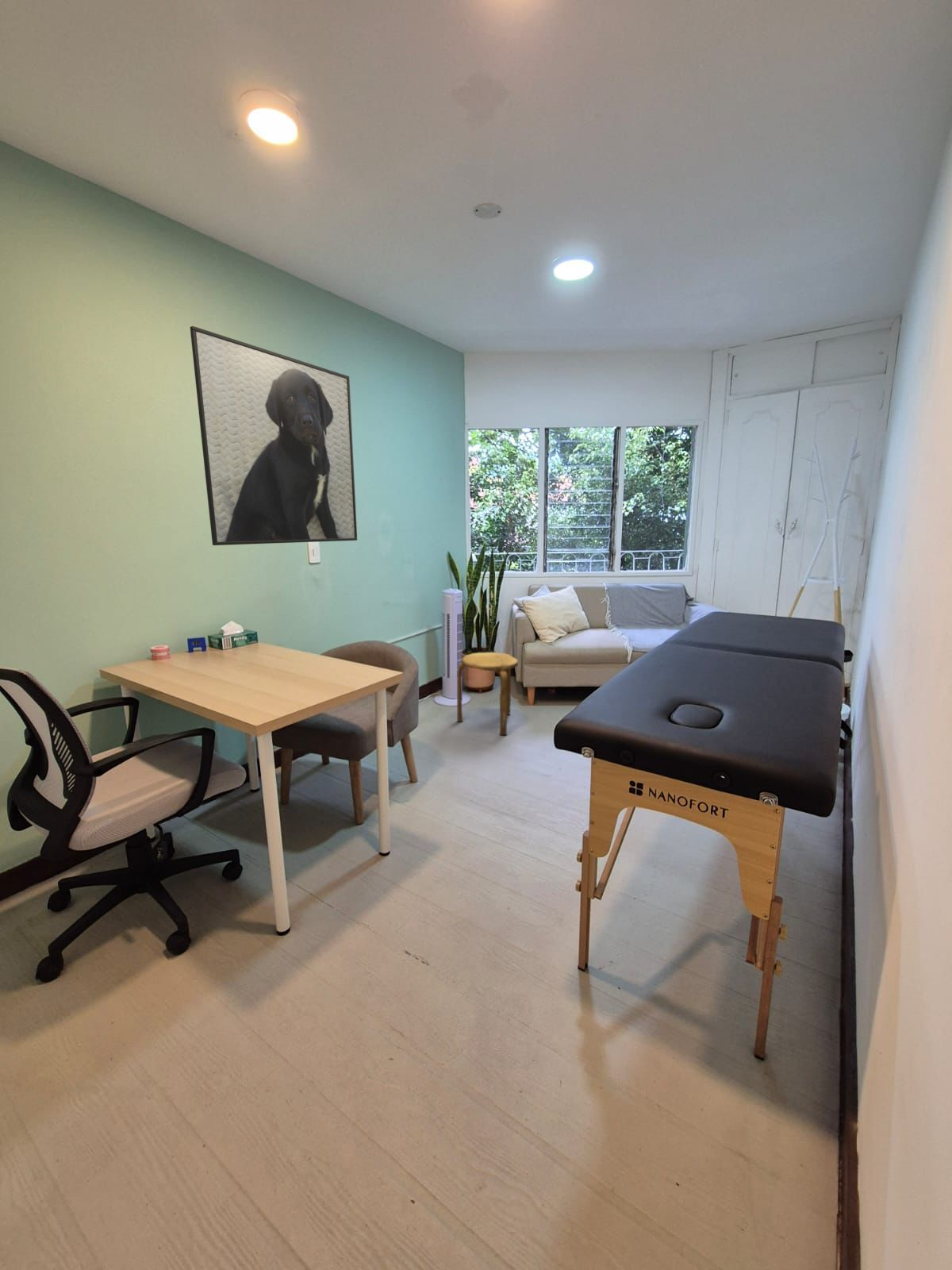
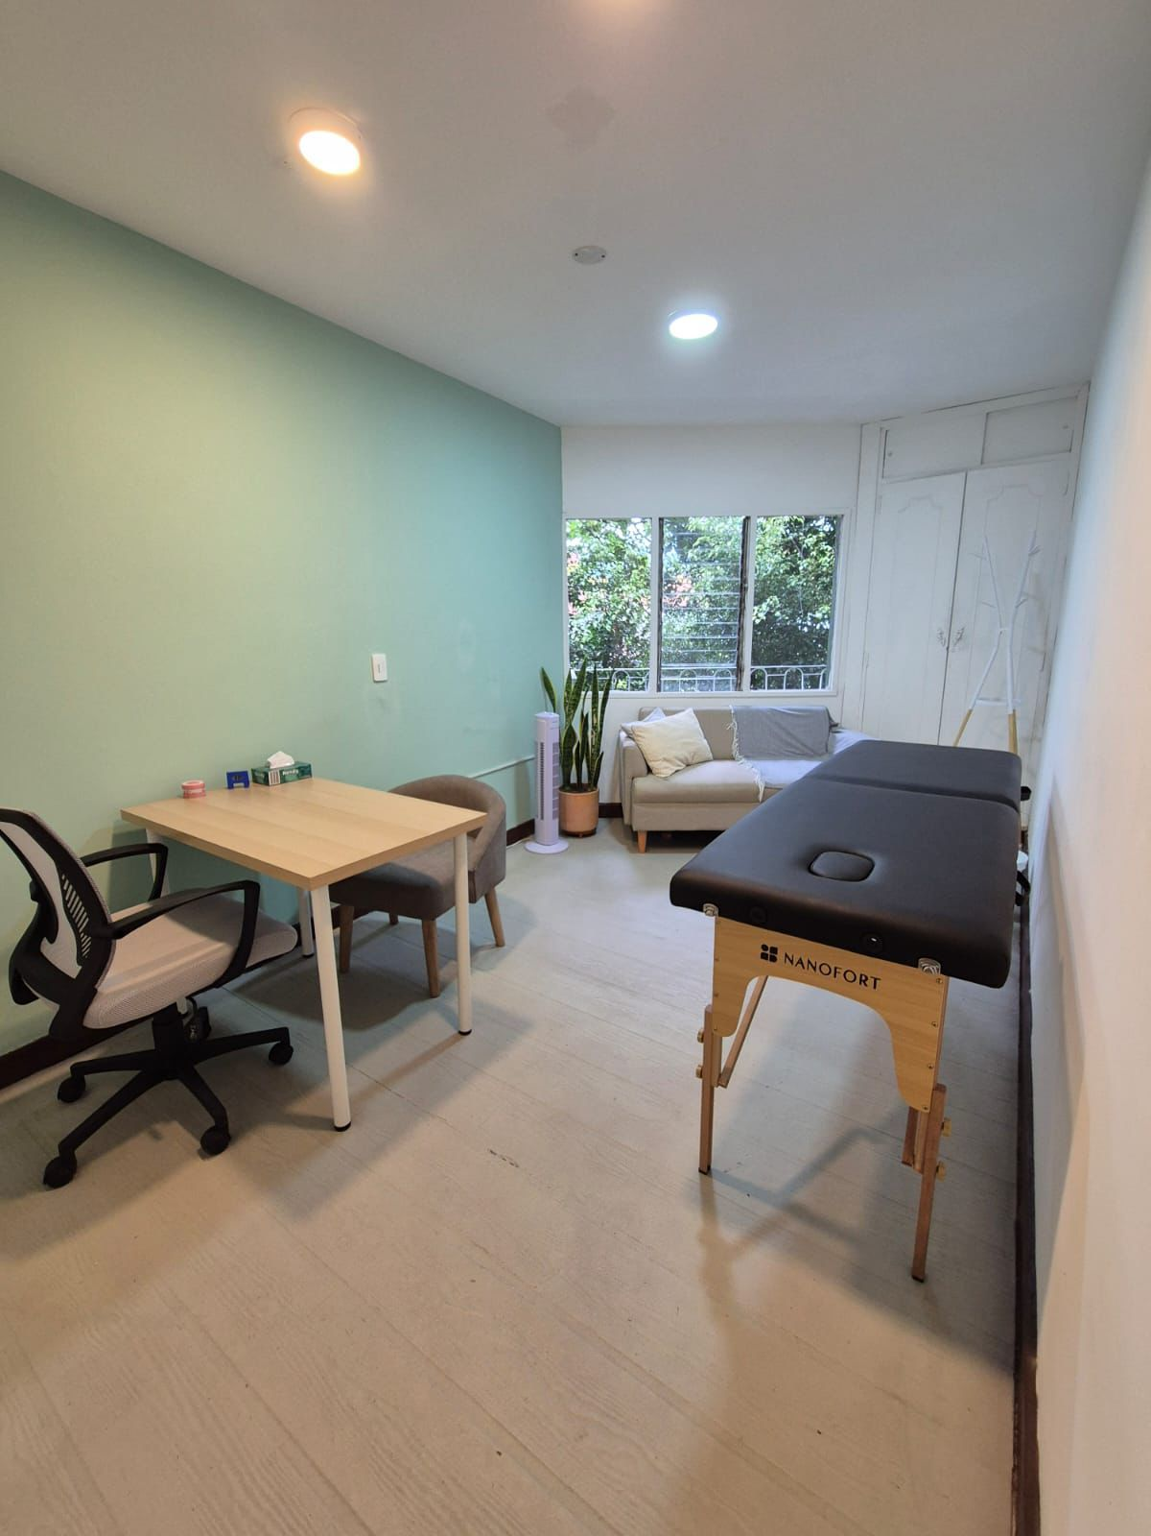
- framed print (288, 452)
- stool (501, 690)
